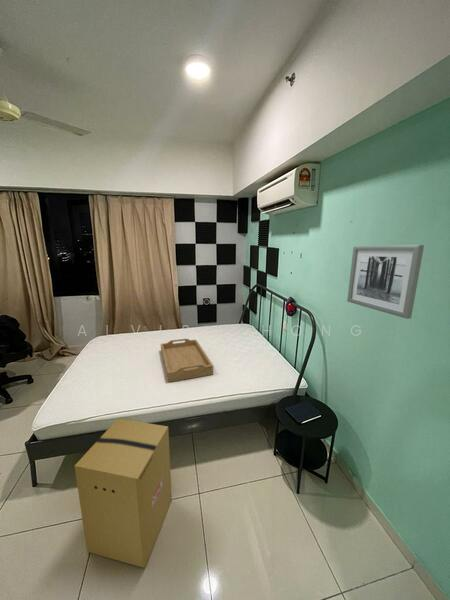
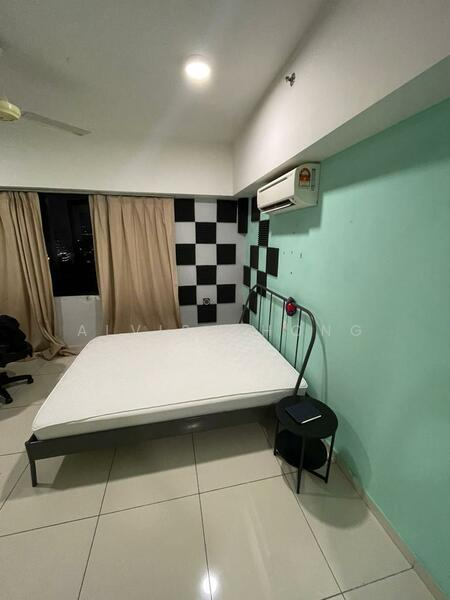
- cardboard box (129, 485)
- serving tray (184, 356)
- wall art (378, 278)
